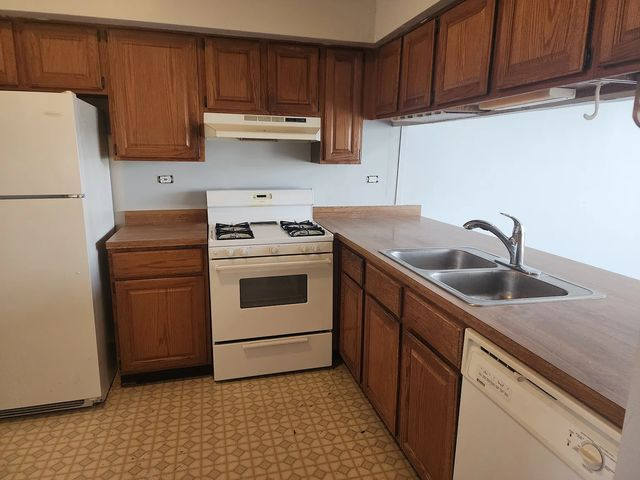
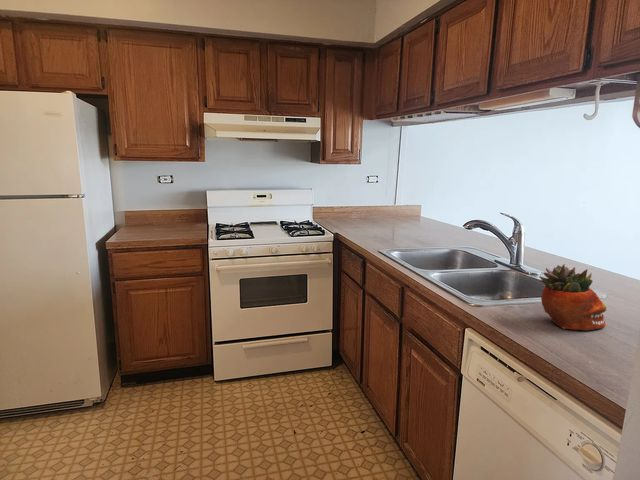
+ succulent planter (574, 294)
